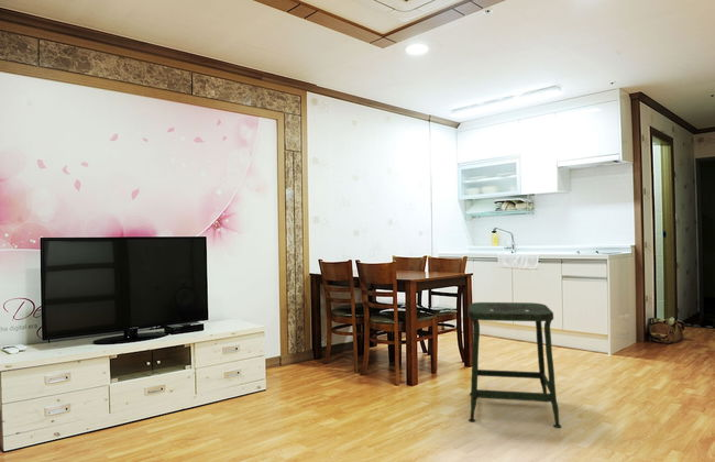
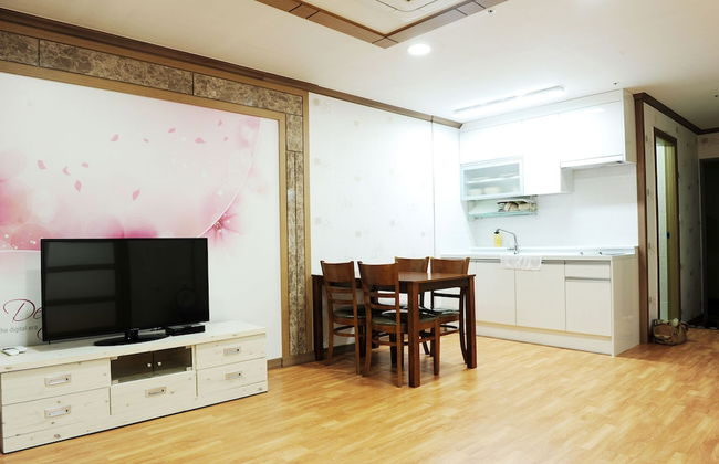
- stool (509, 371)
